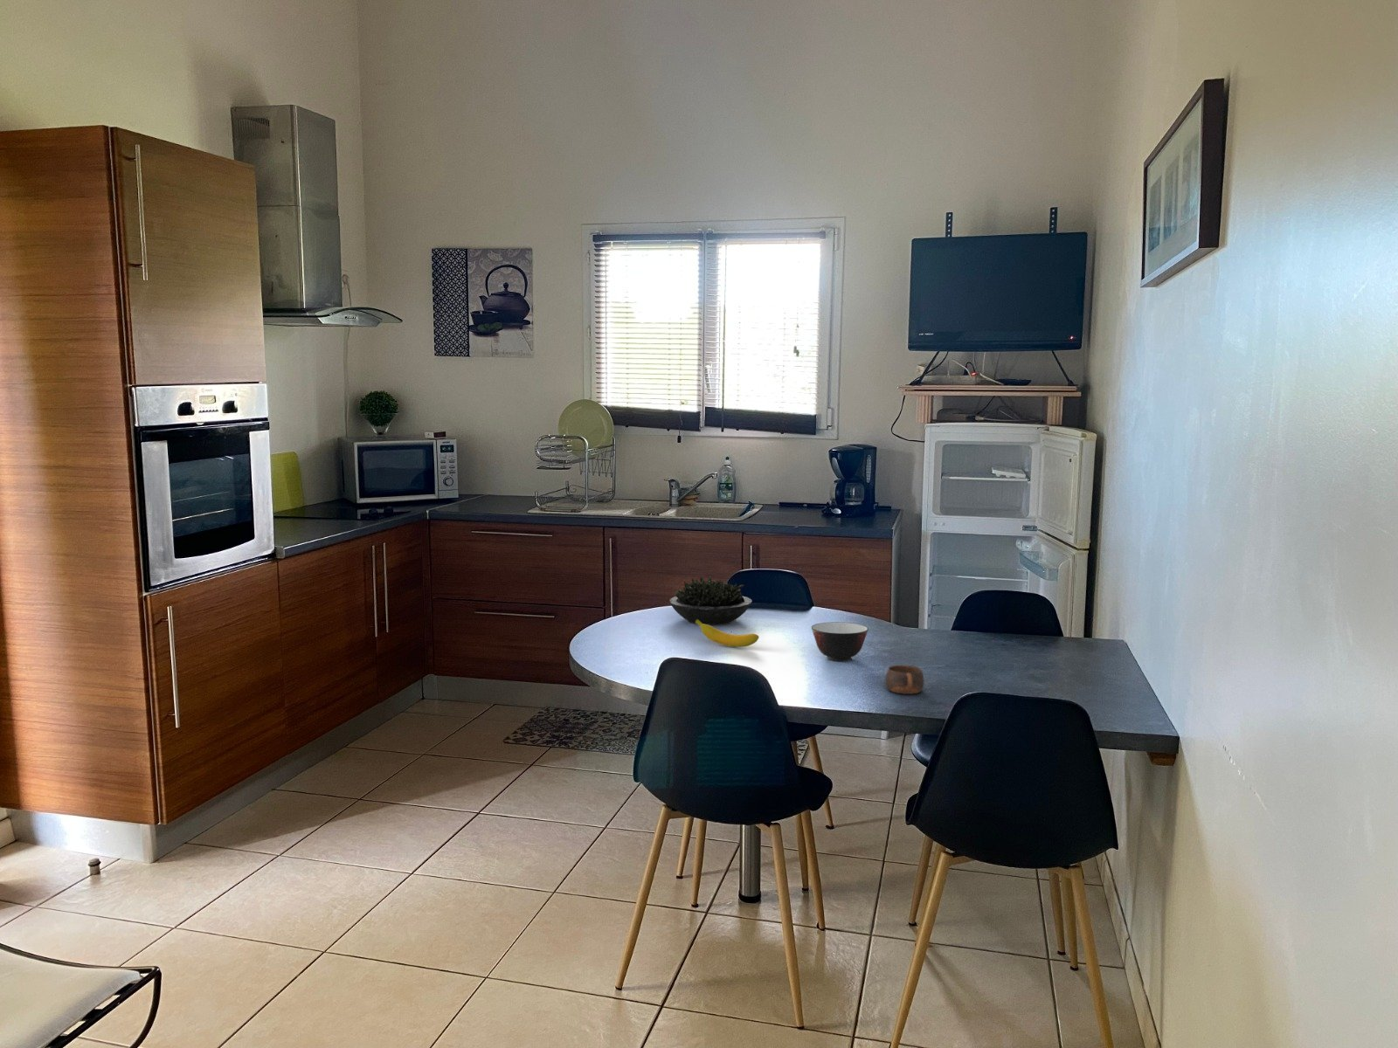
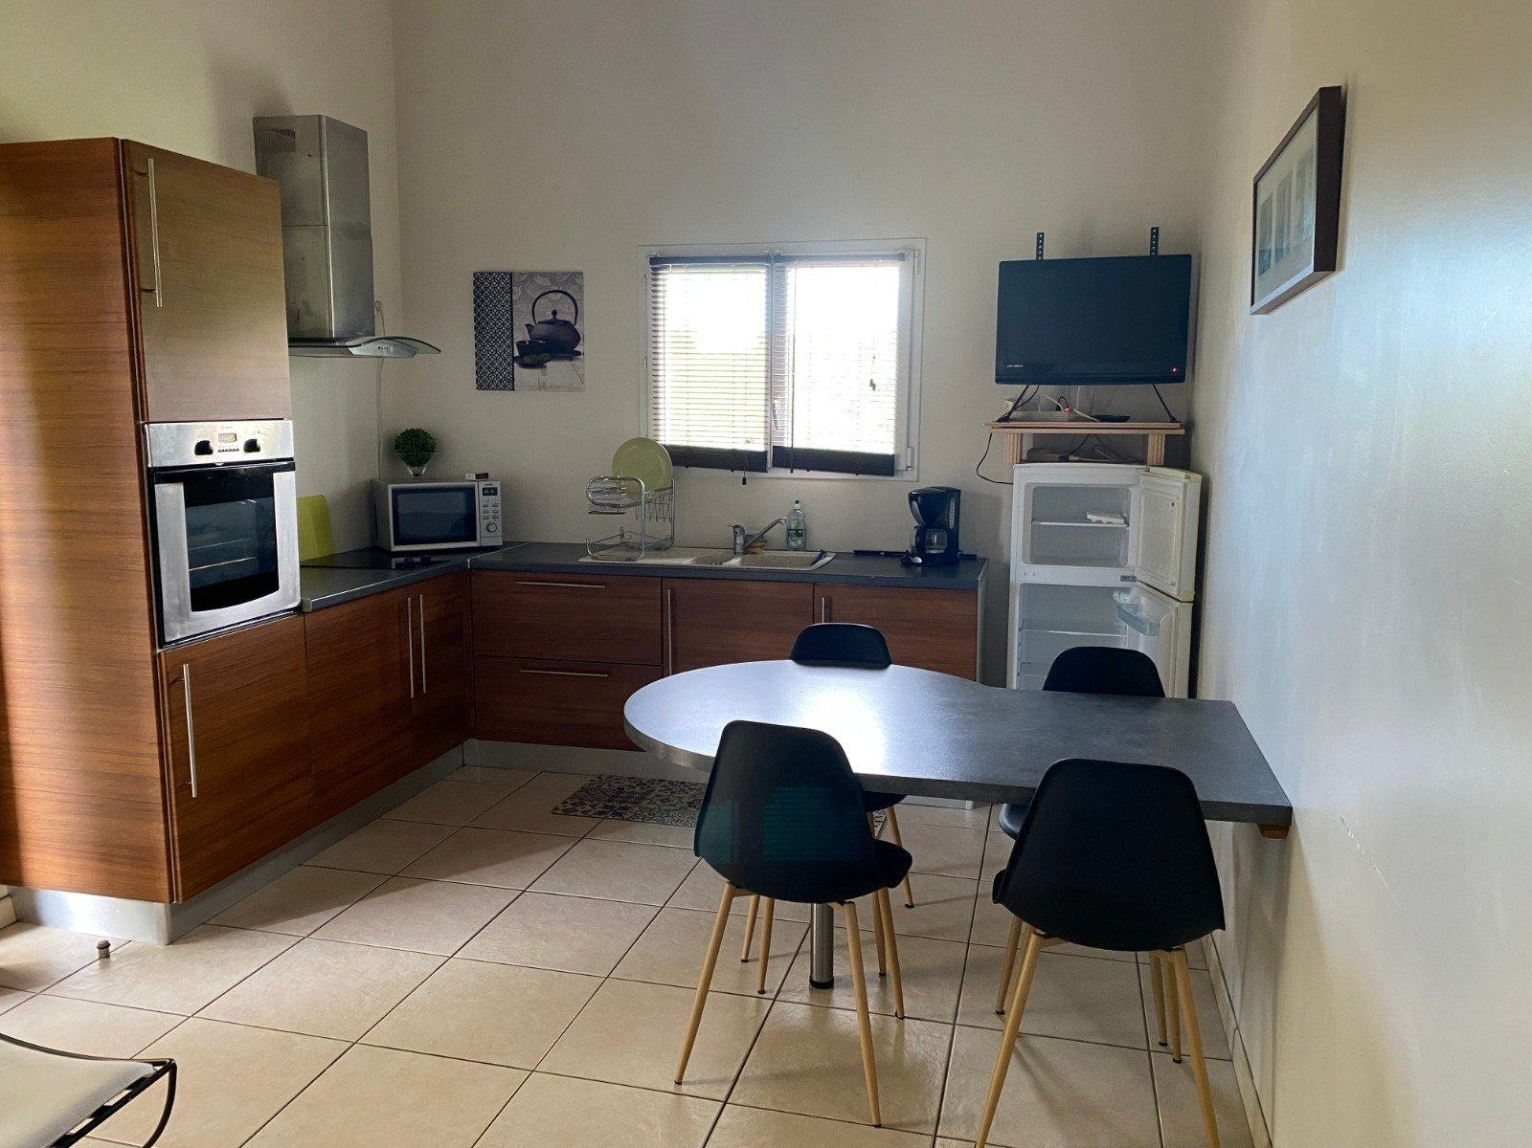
- banana (727, 633)
- soup bowl (839, 643)
- succulent plant (710, 598)
- cup (904, 680)
